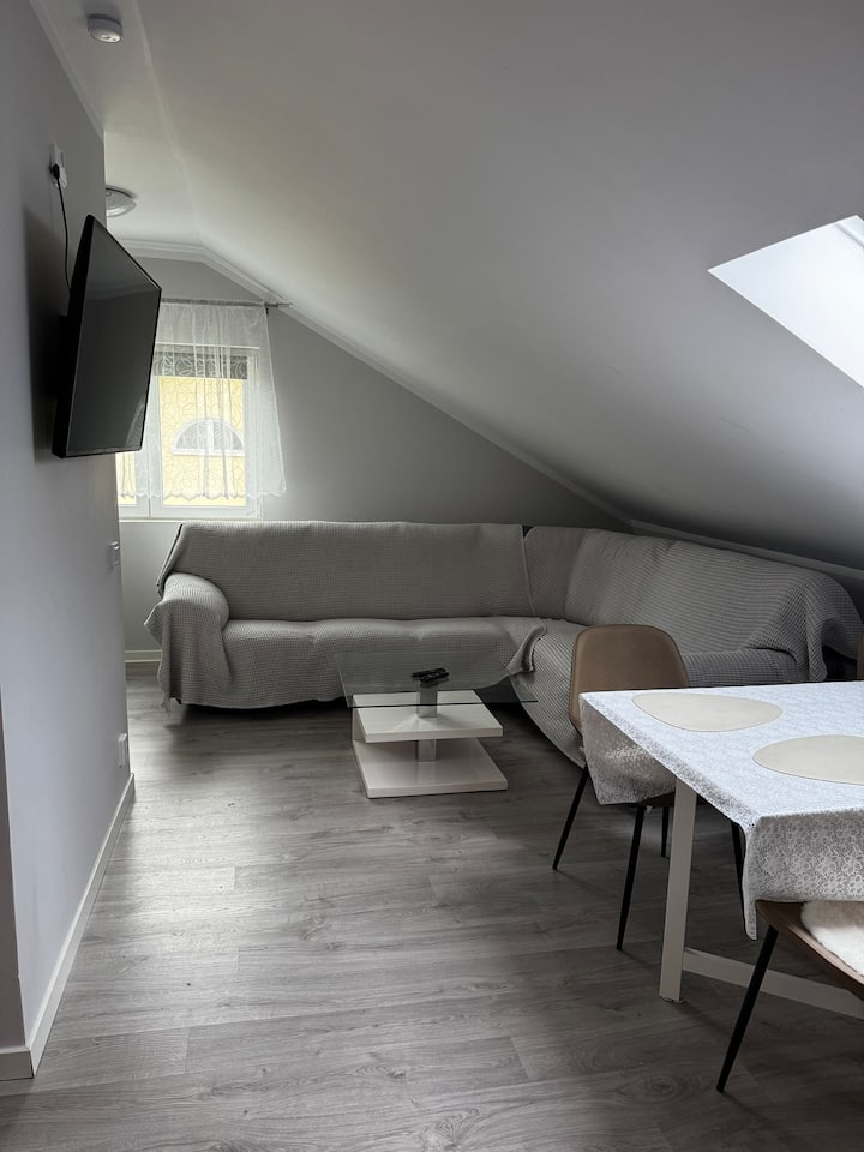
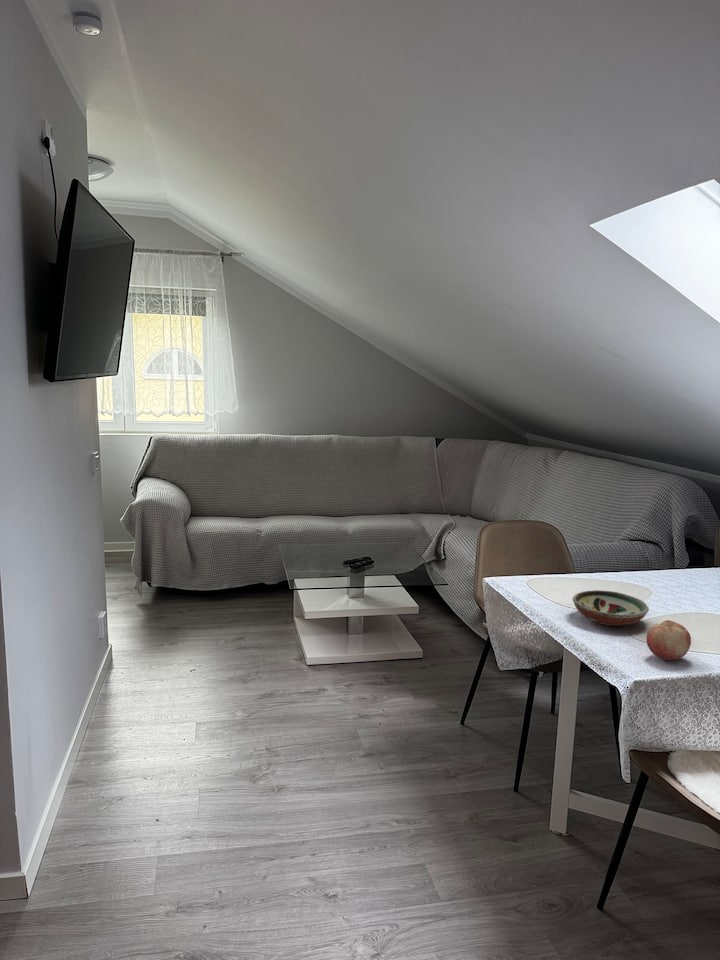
+ fruit (668, 640)
+ decorative bowl (609, 610)
